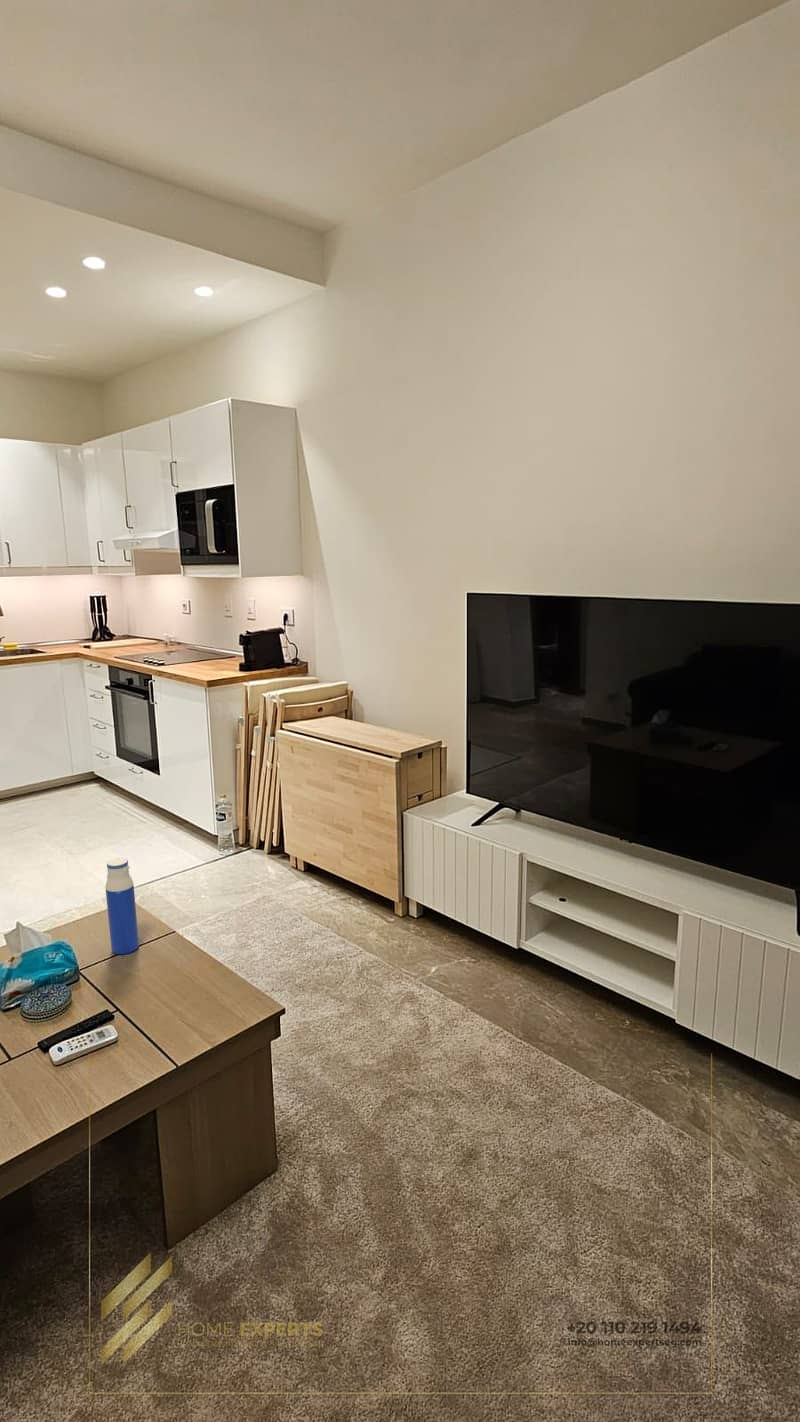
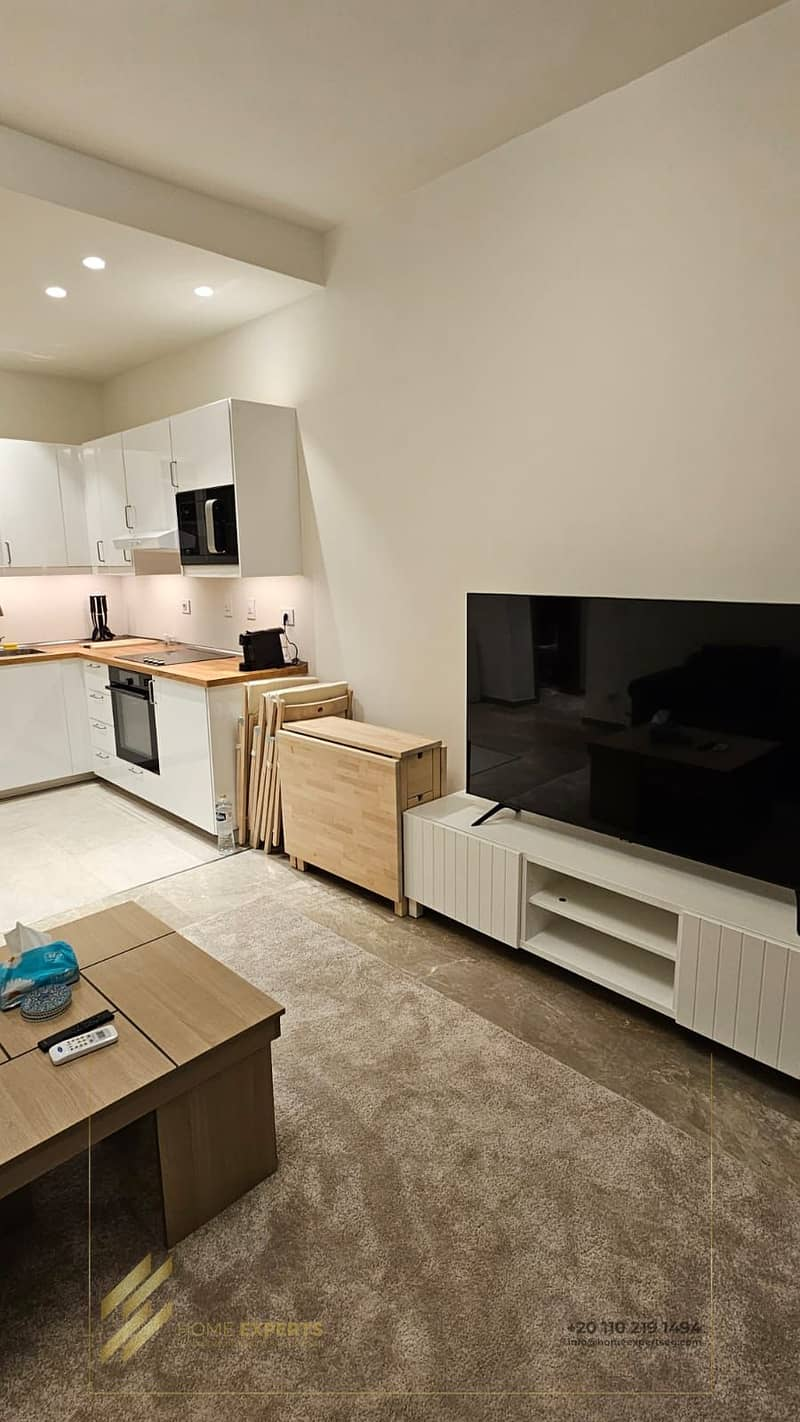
- water bottle (121, 905)
